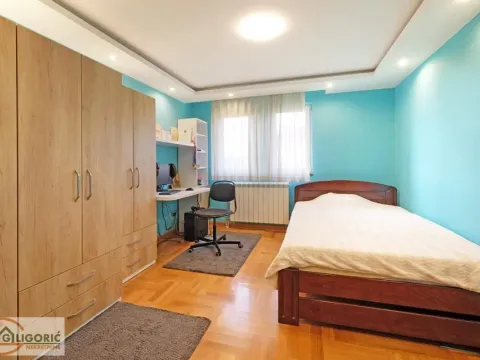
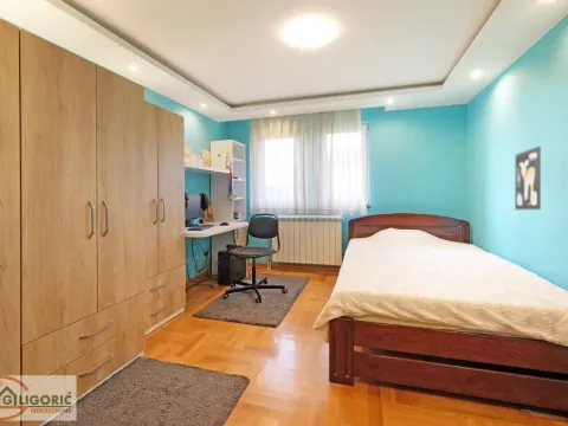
+ wall art (527, 180)
